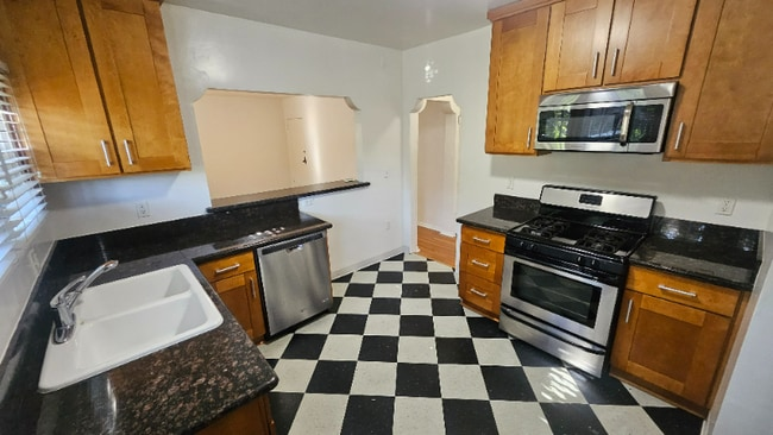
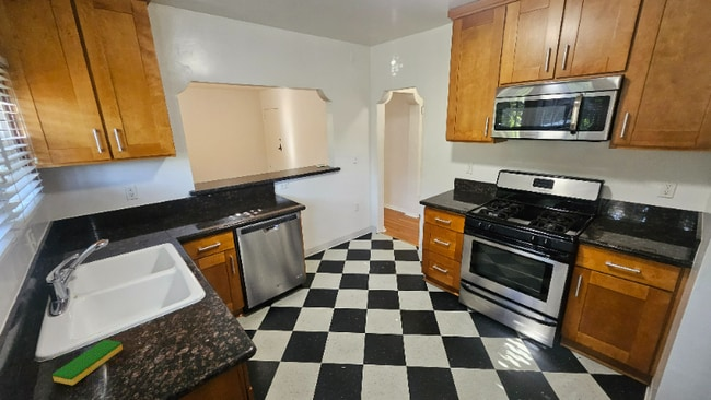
+ dish sponge (90, 361)
